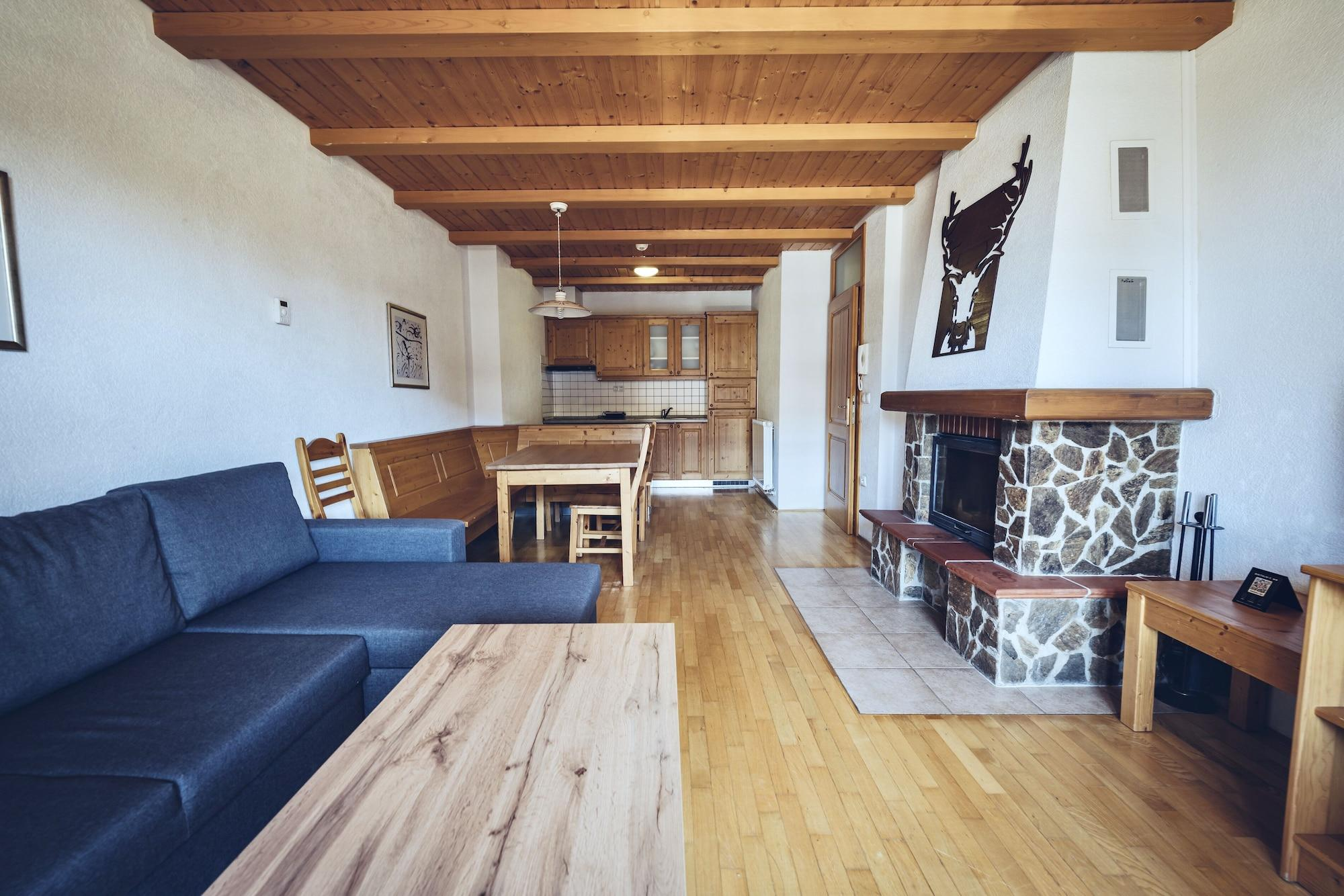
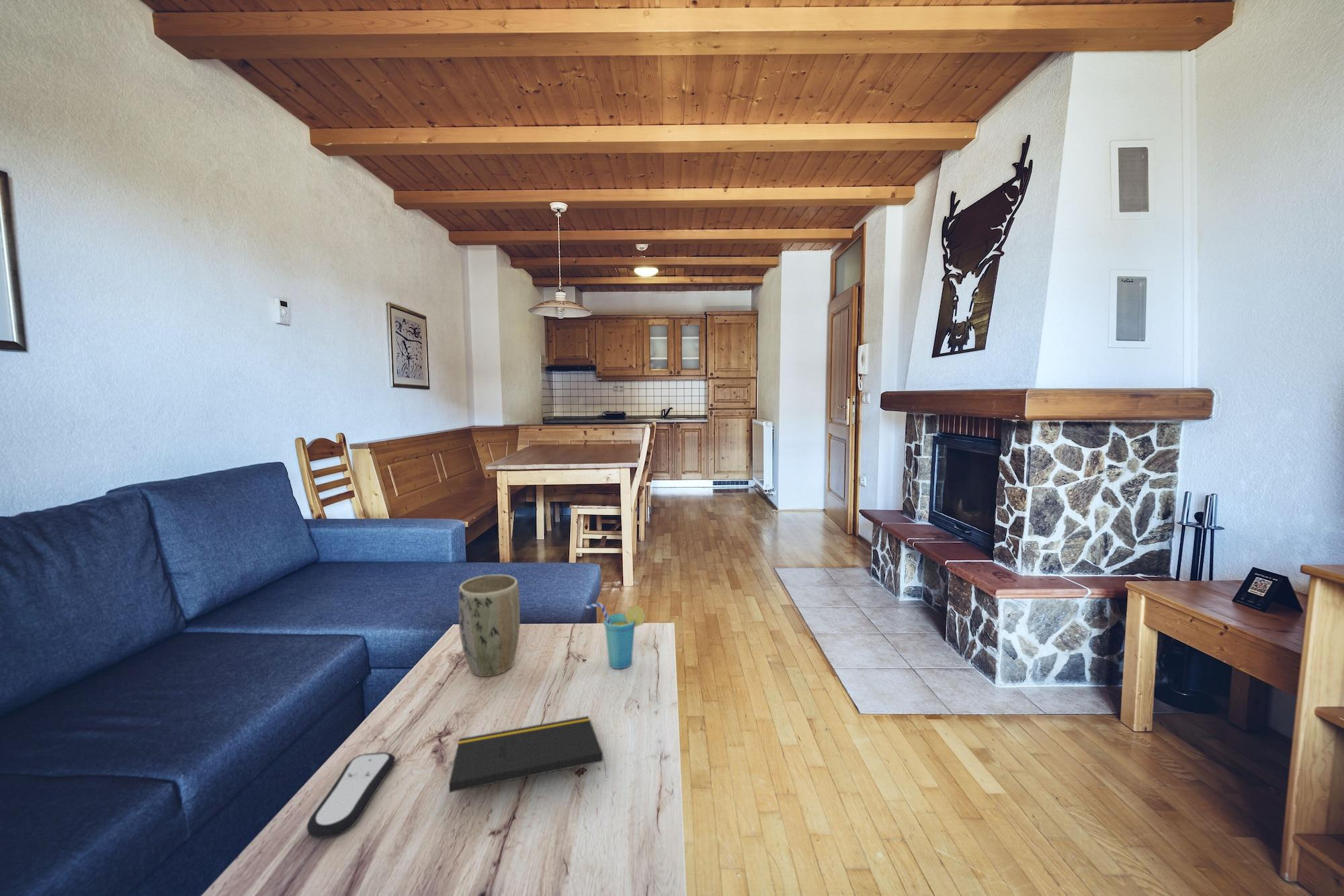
+ plant pot (490, 625)
+ notepad (527, 750)
+ remote control (353, 791)
+ cup (616, 633)
